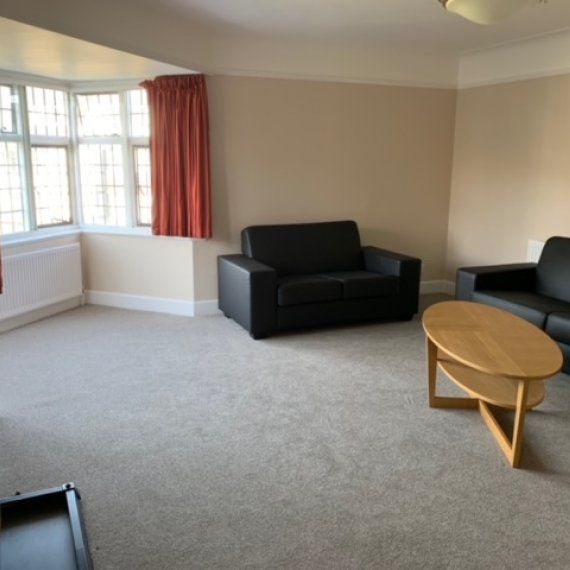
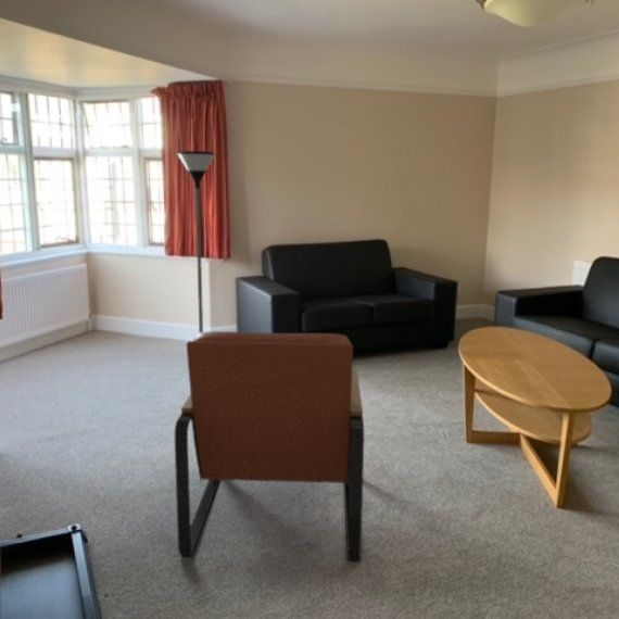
+ armchair (277, 416)
+ floor lamp (199, 254)
